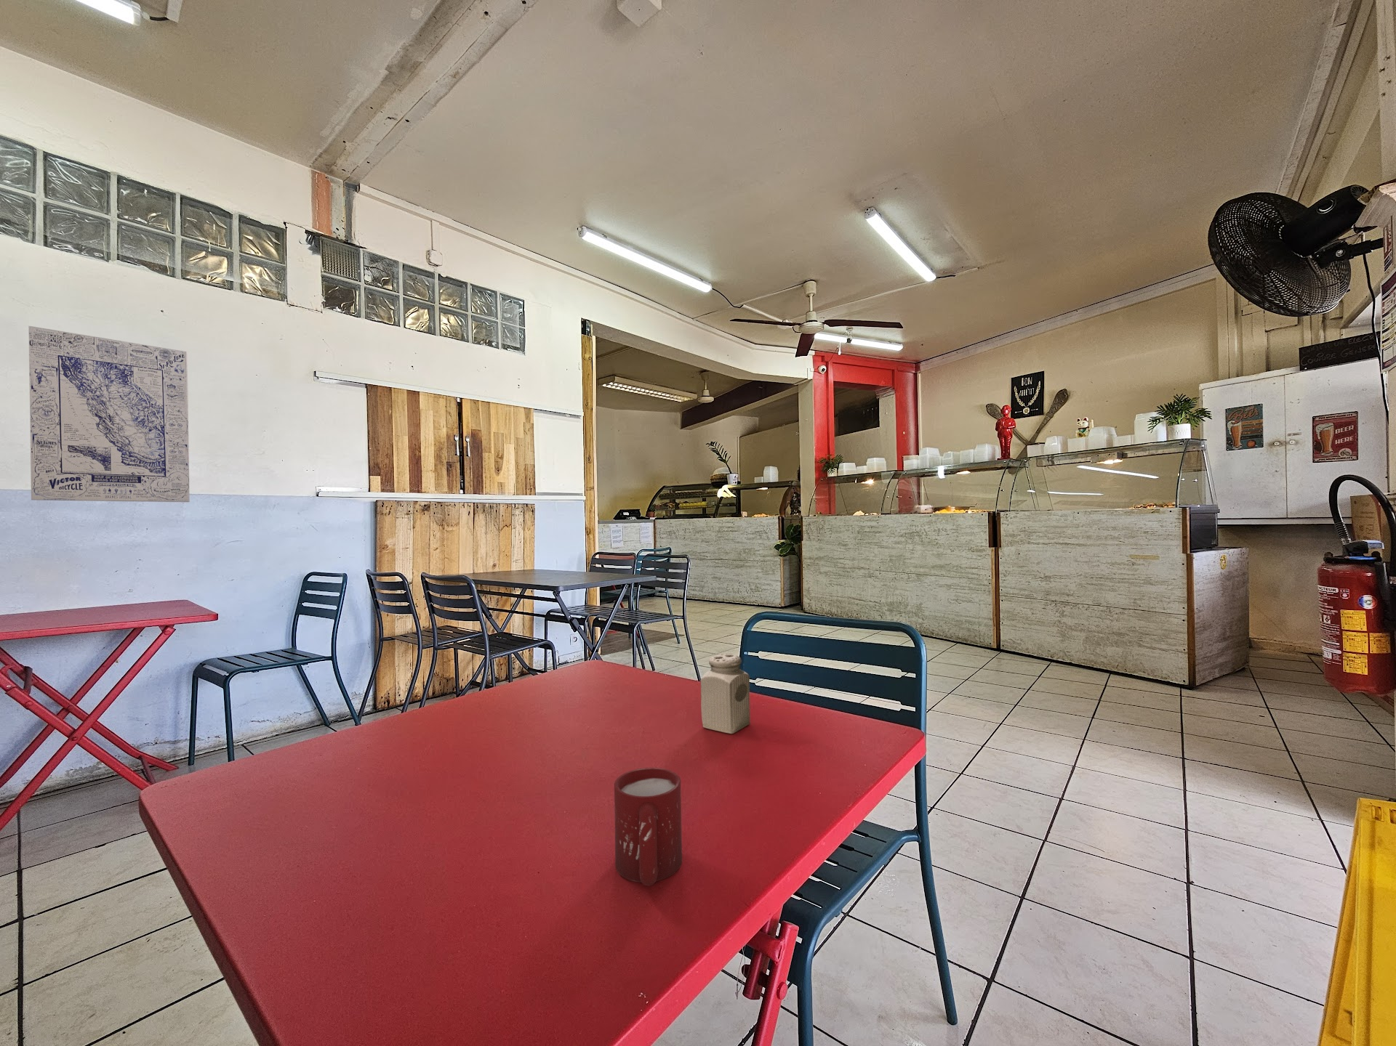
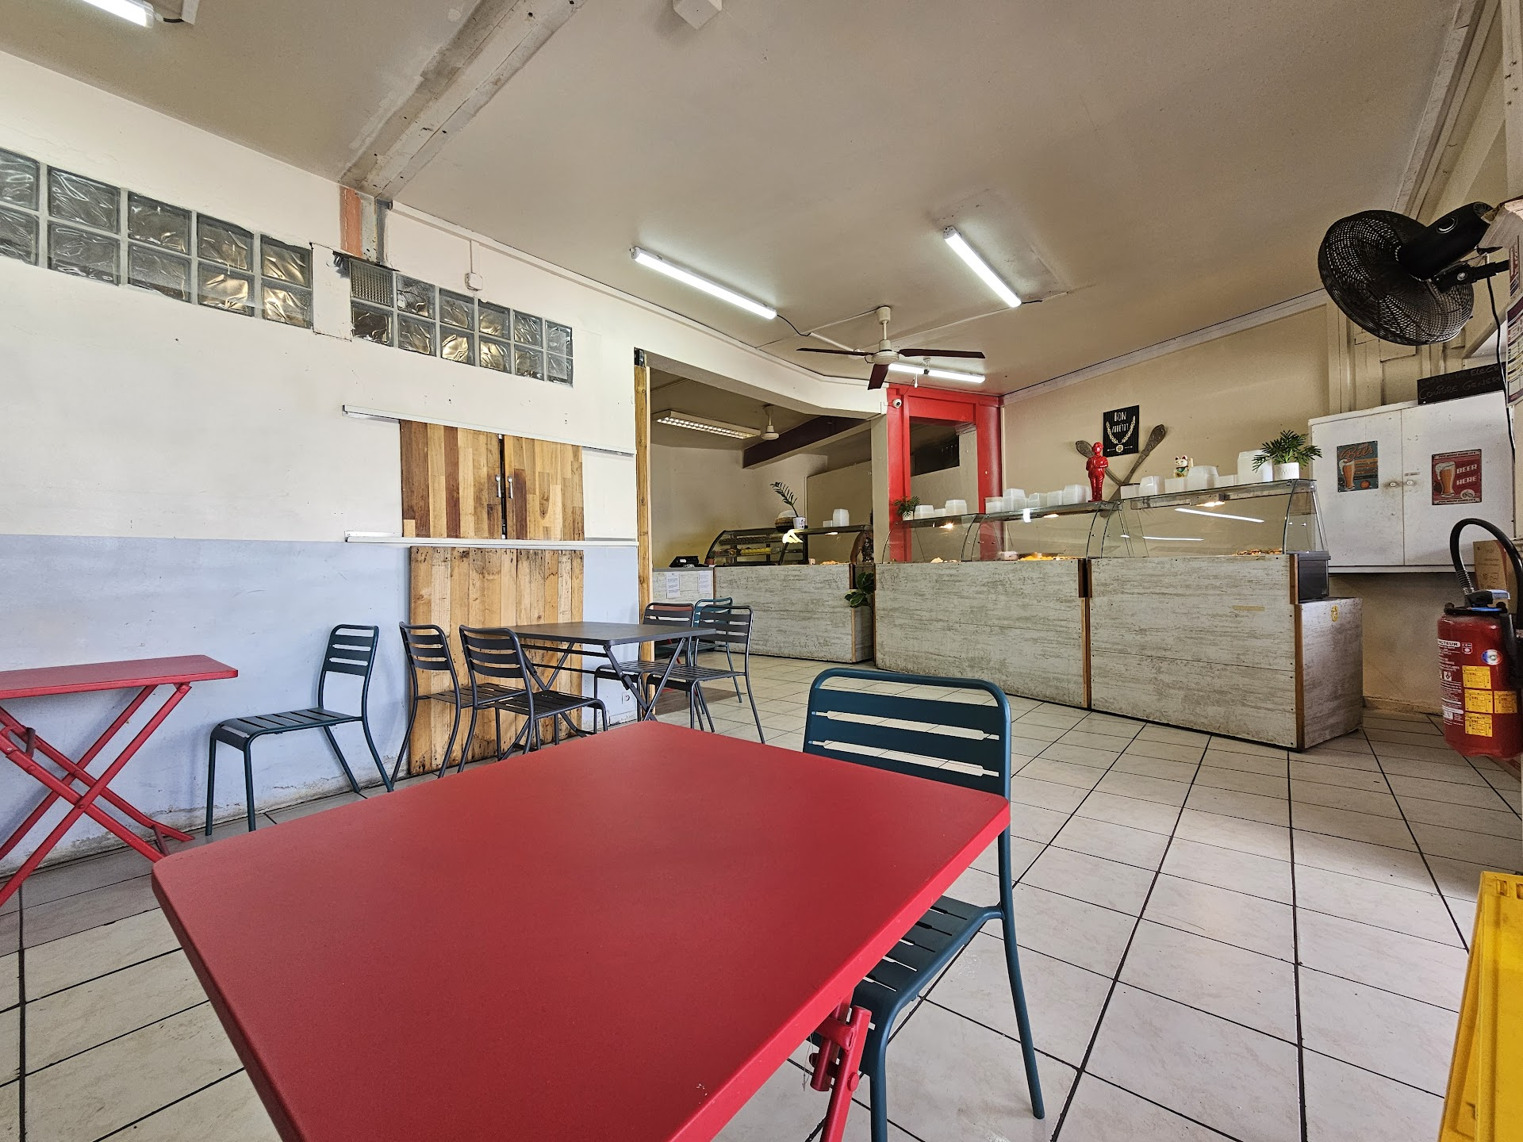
- salt shaker (724, 690)
- wall art (114, 421)
- cup (647, 830)
